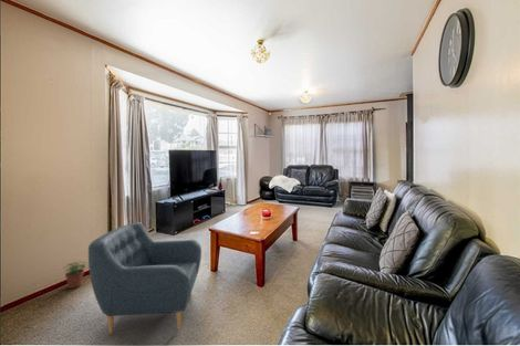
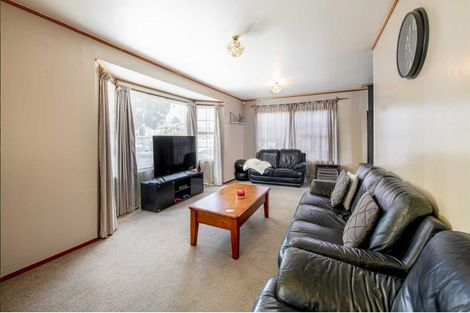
- armchair (157, 271)
- potted plant (75, 274)
